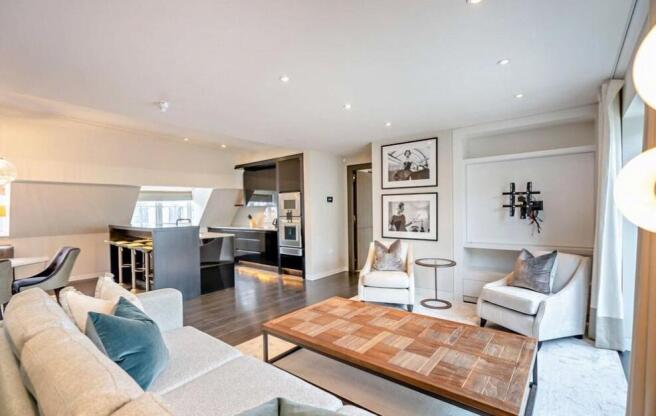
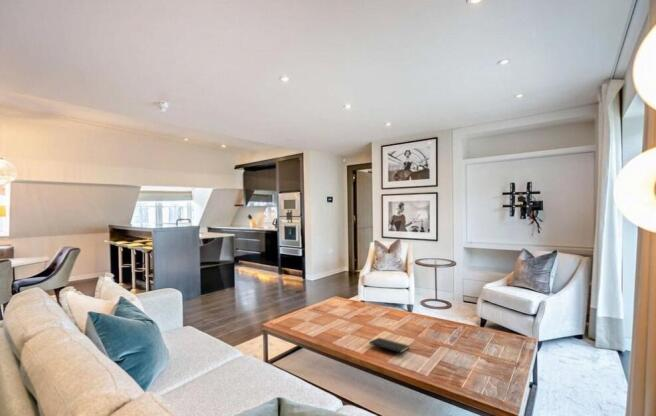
+ notepad (389, 344)
